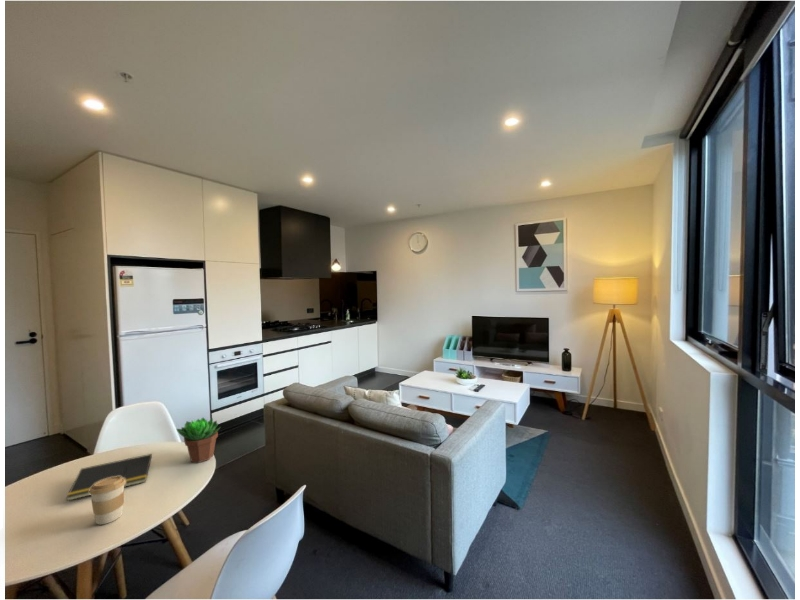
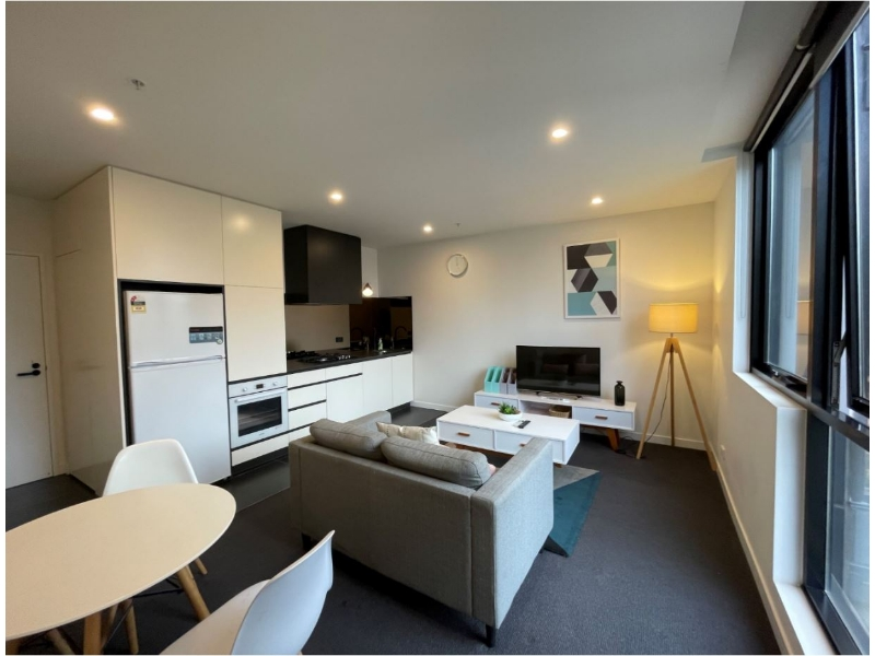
- succulent plant (199, 438)
- coffee cup (108, 498)
- notepad (113, 475)
